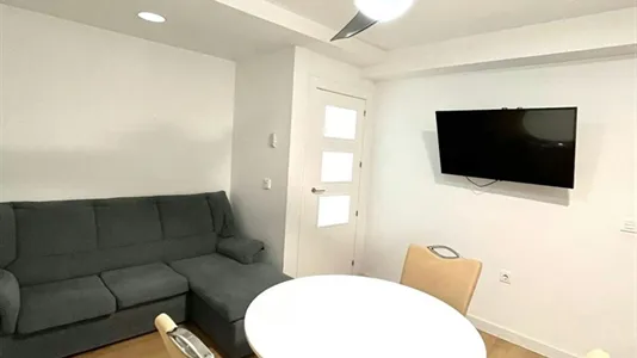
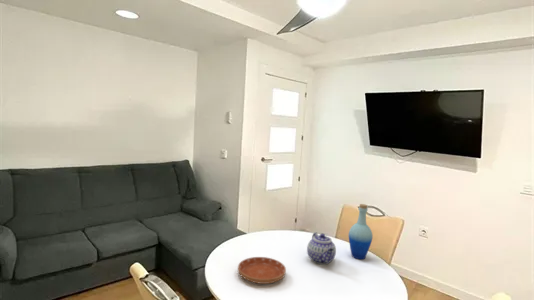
+ bottle (360, 230)
+ teapot (321, 247)
+ saucer (261, 270)
